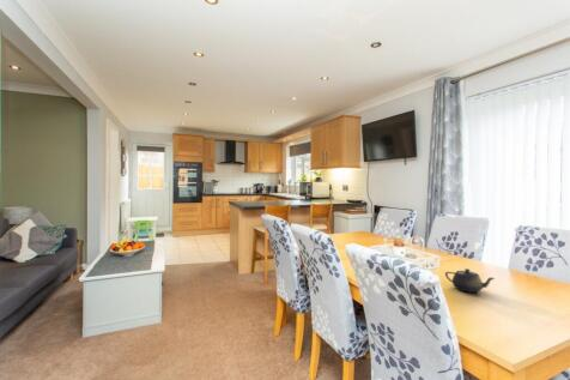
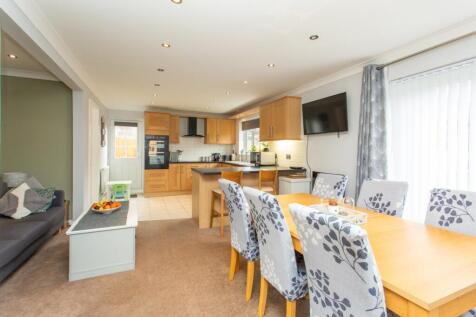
- teapot (468, 279)
